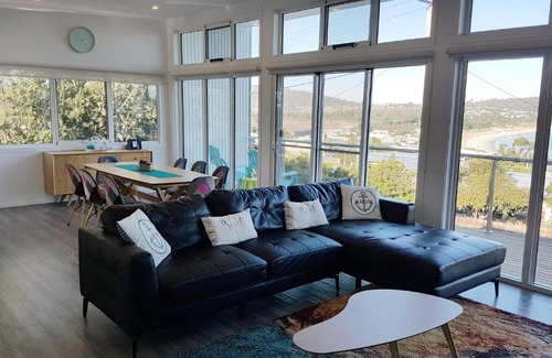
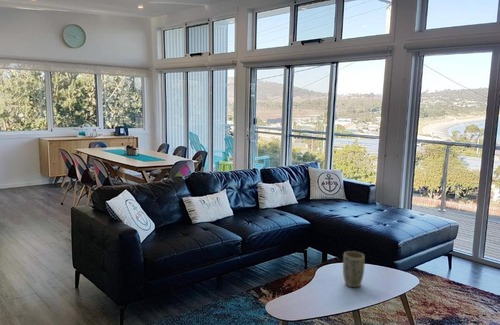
+ plant pot (353, 269)
